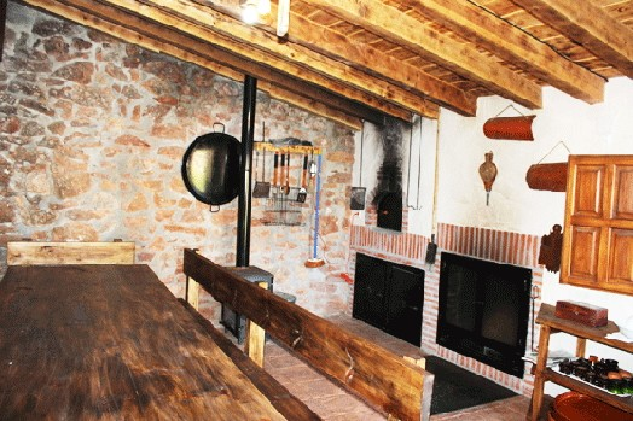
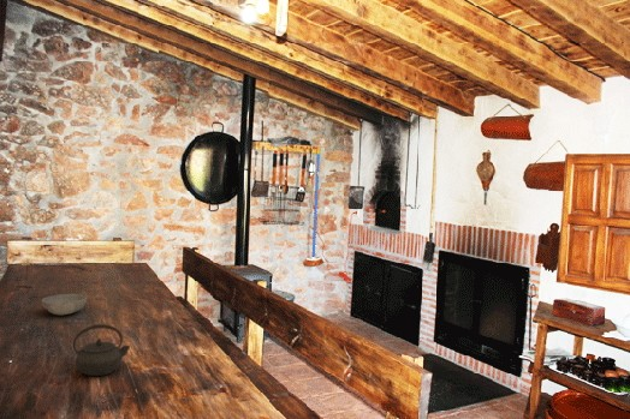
+ kettle (102, 347)
+ bowl (64, 305)
